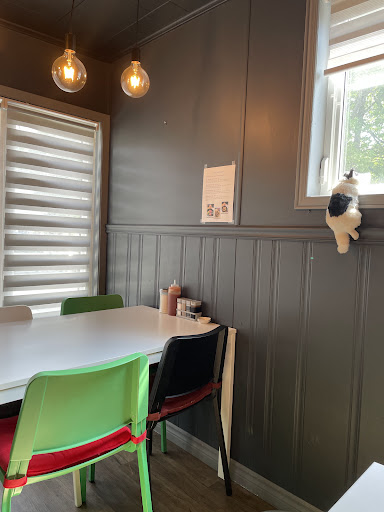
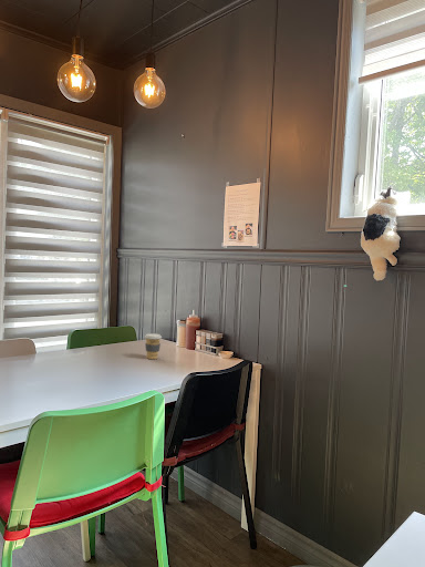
+ coffee cup (152, 346)
